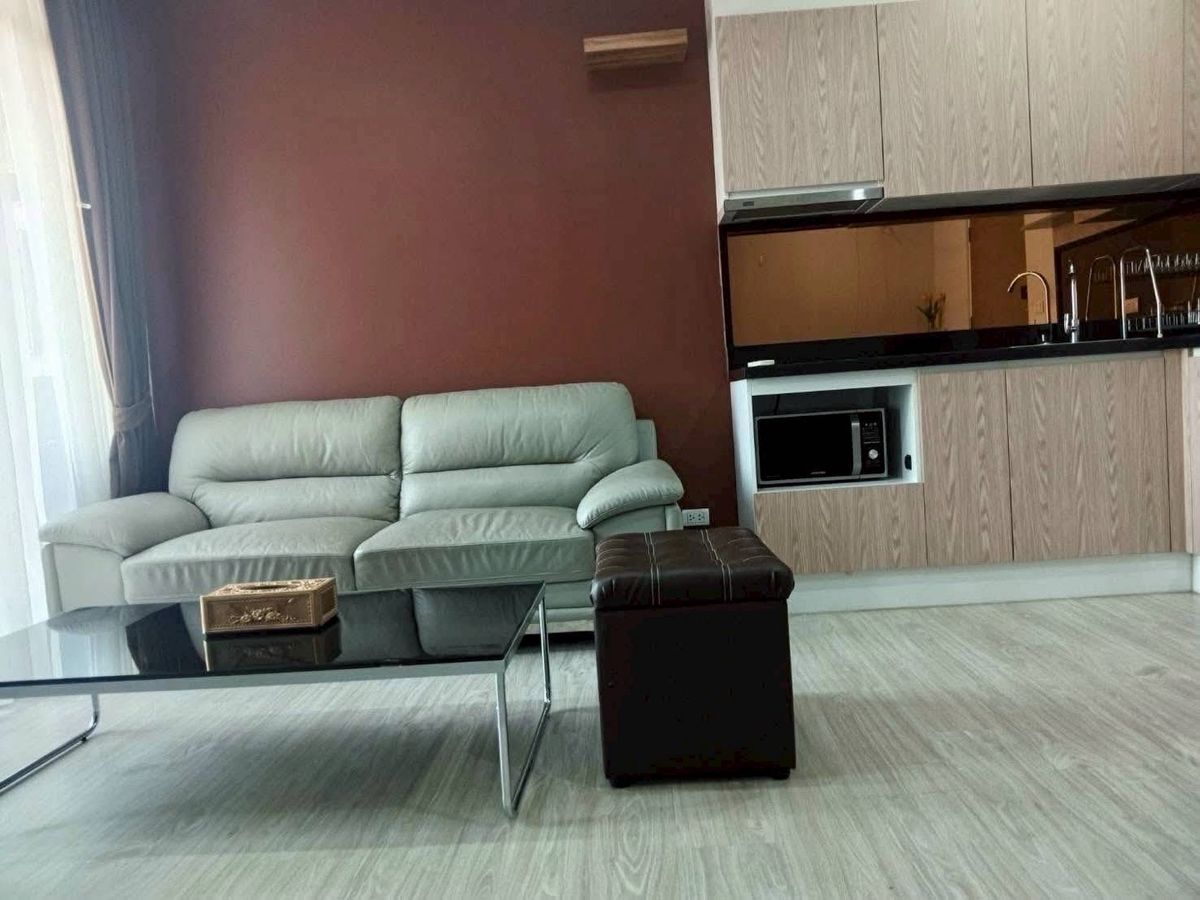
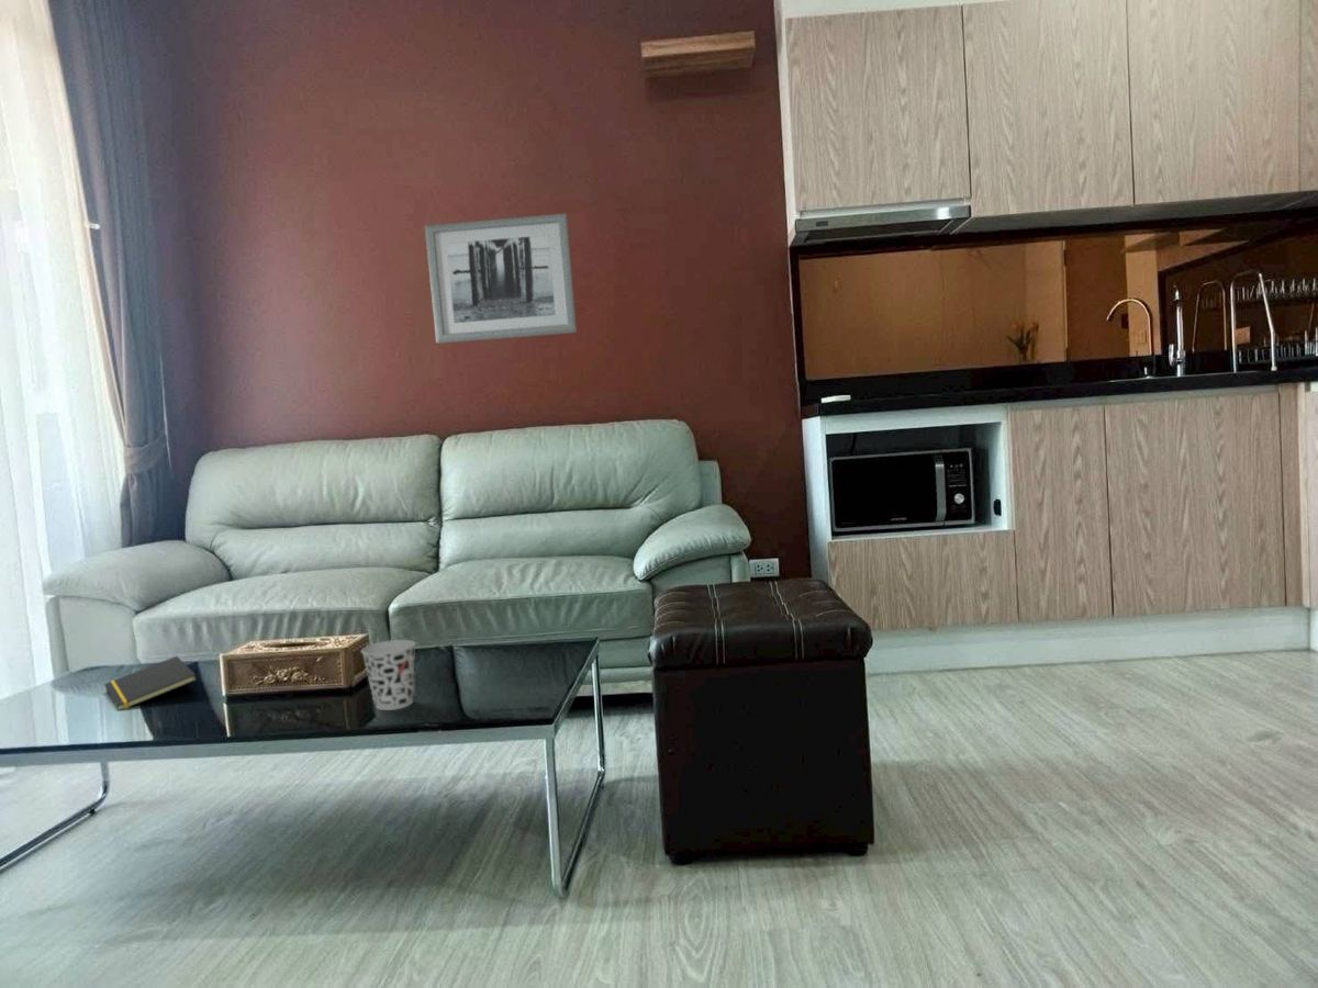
+ cup (391, 675)
+ notepad (149, 682)
+ wall art (501, 279)
